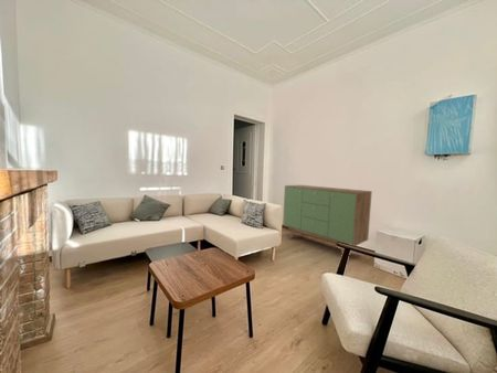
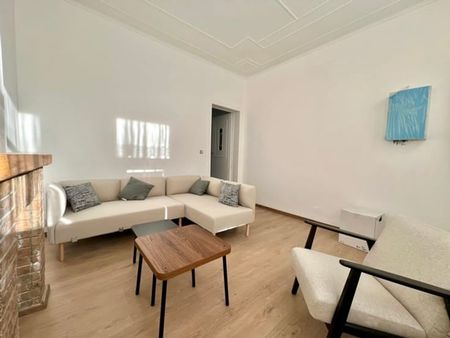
- sideboard (321, 216)
